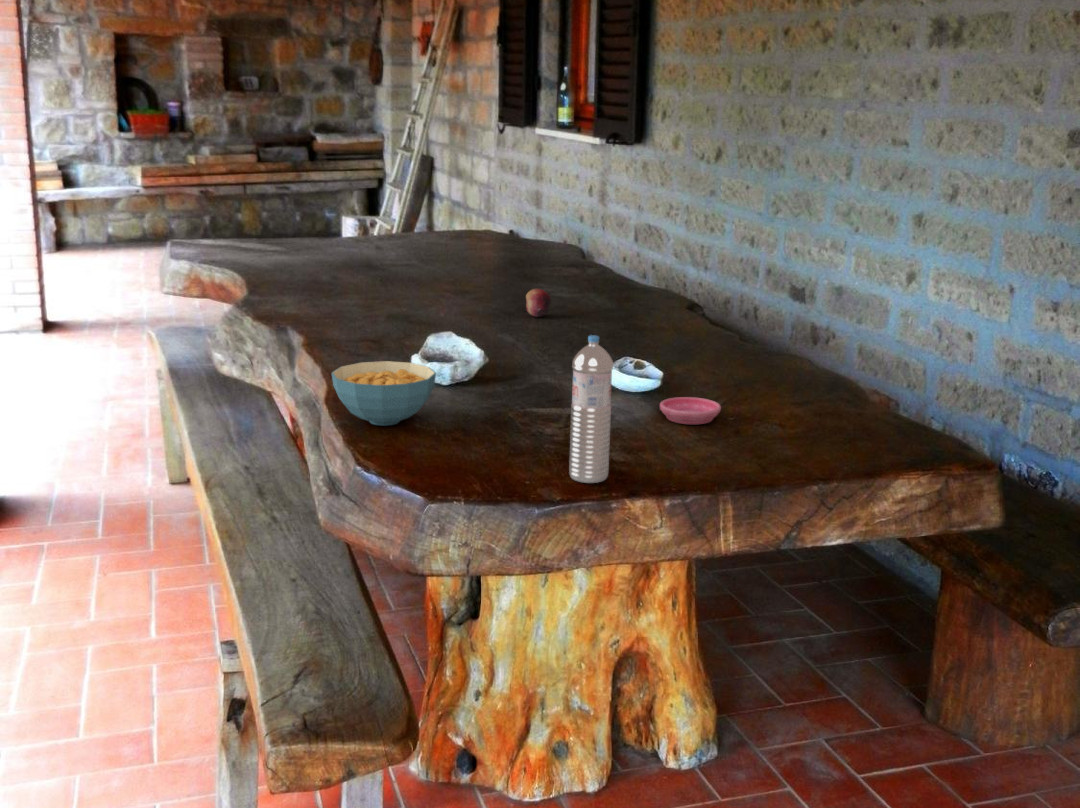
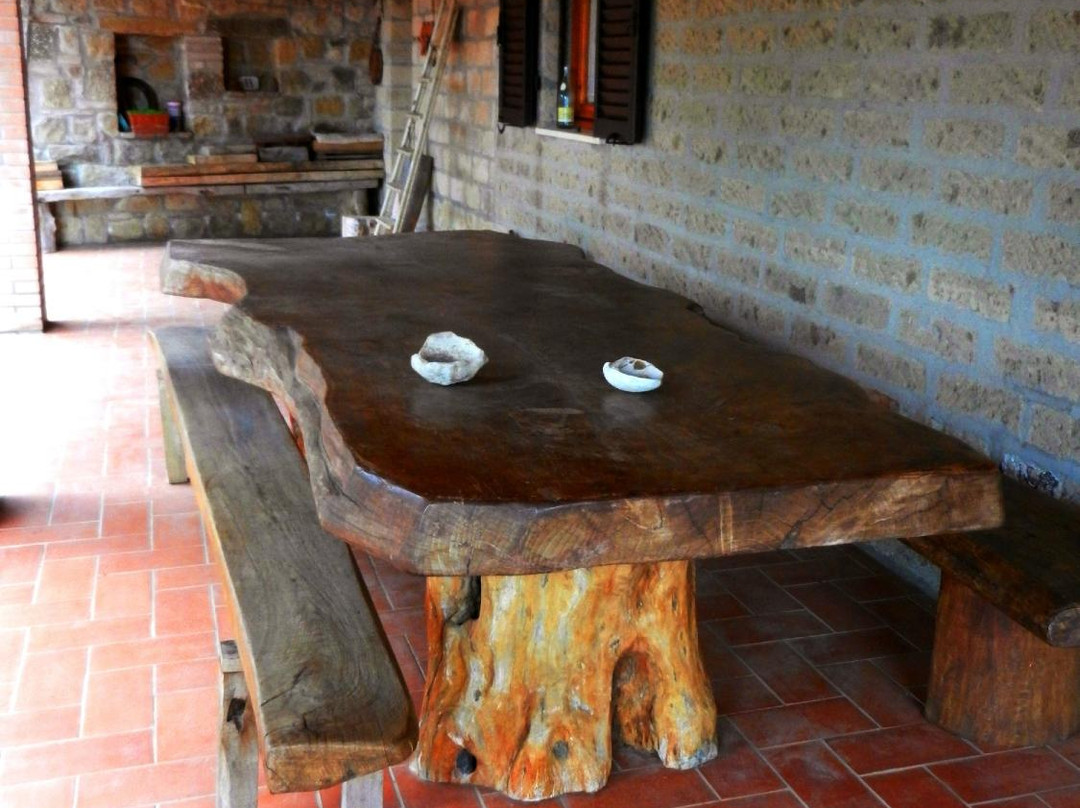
- cereal bowl (384, 397)
- water bottle (591, 408)
- saucer (689, 411)
- fruit (537, 302)
